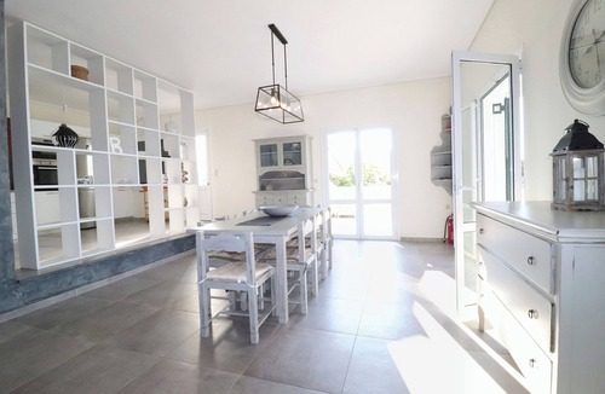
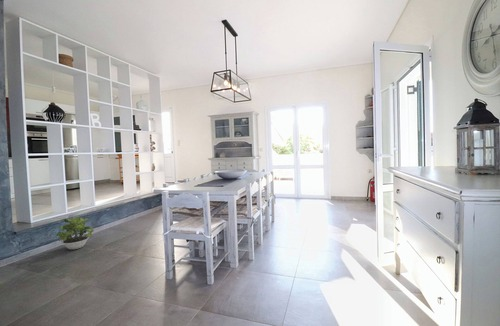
+ potted plant (75, 231)
